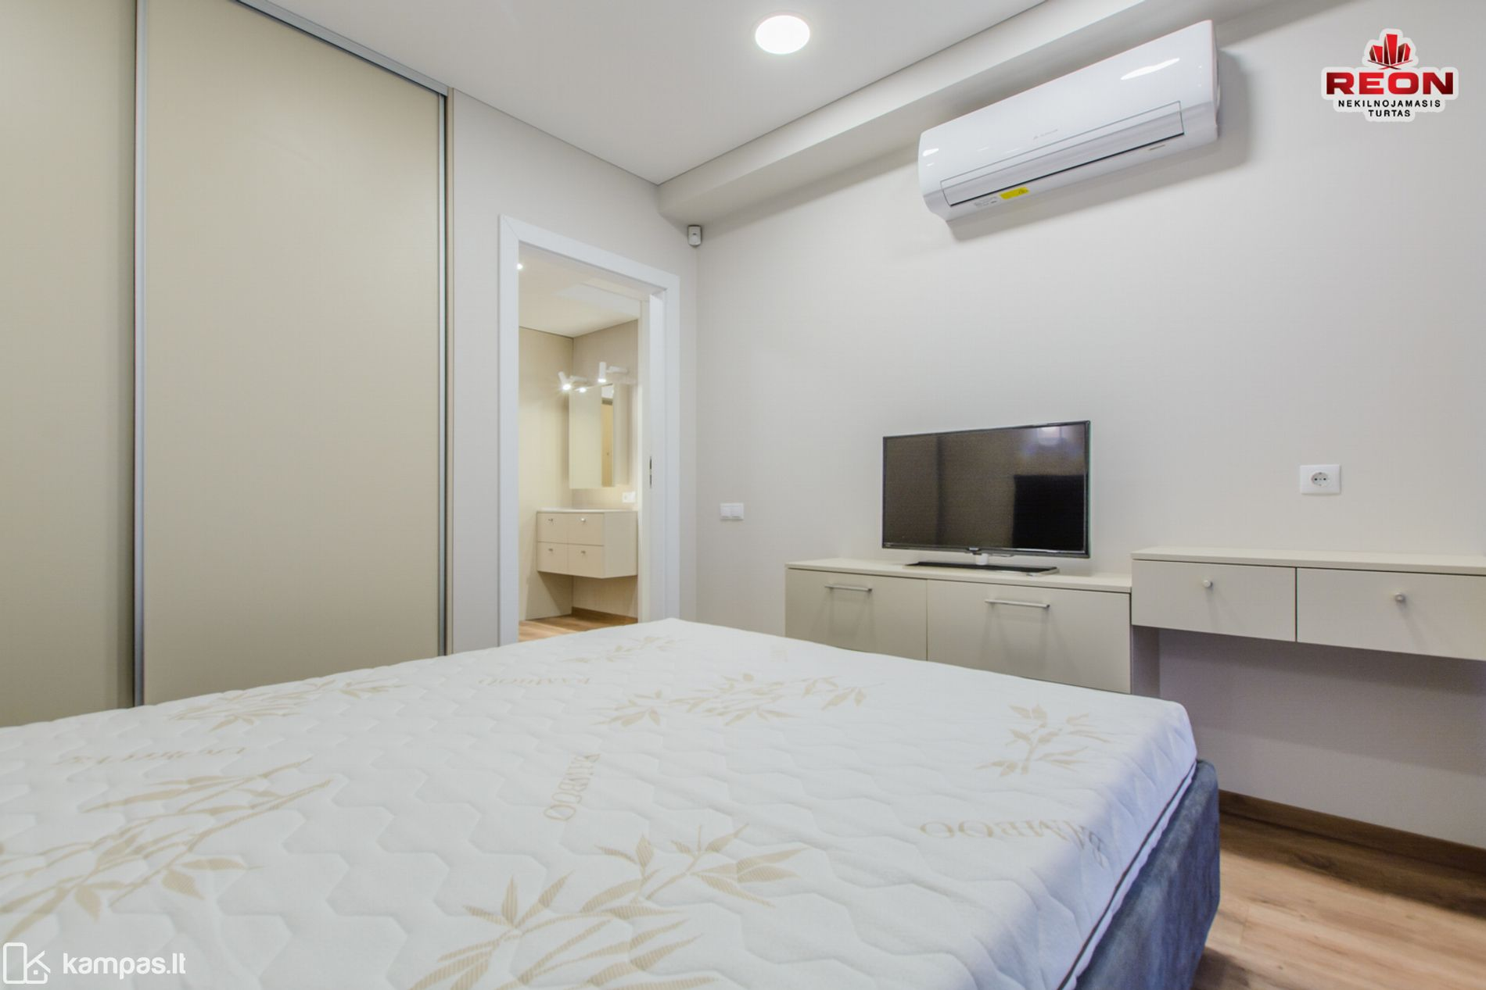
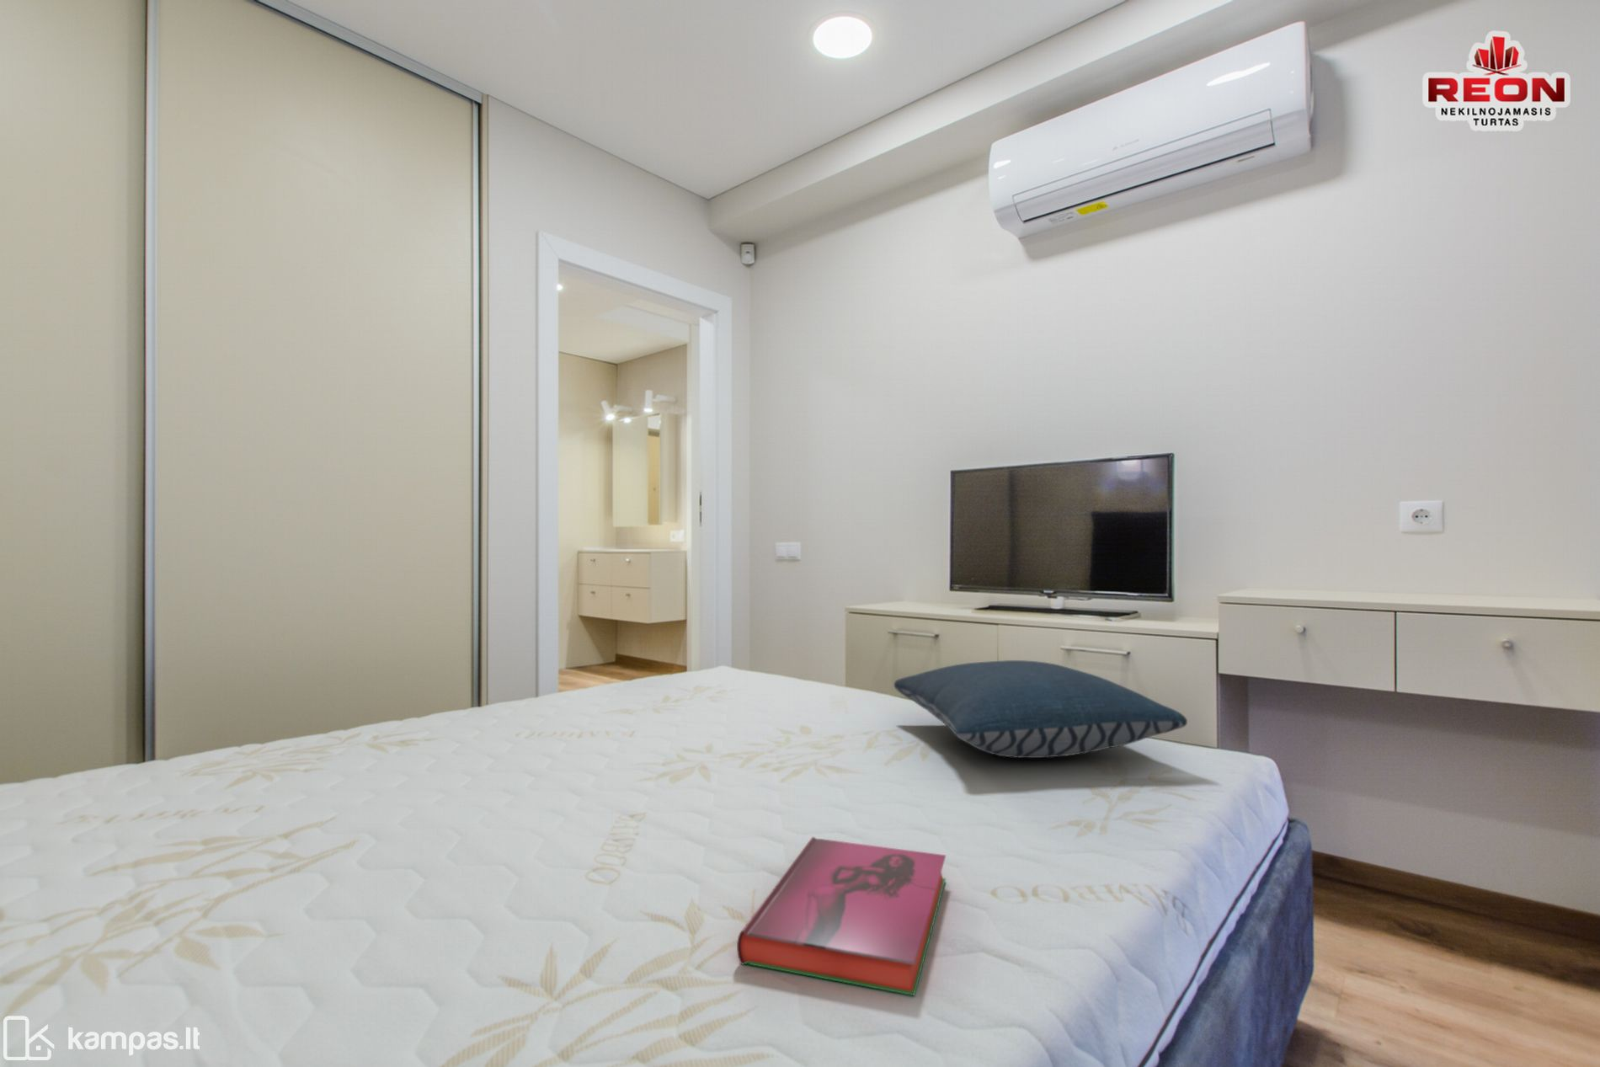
+ hardback book (852, 903)
+ pillow (1024, 703)
